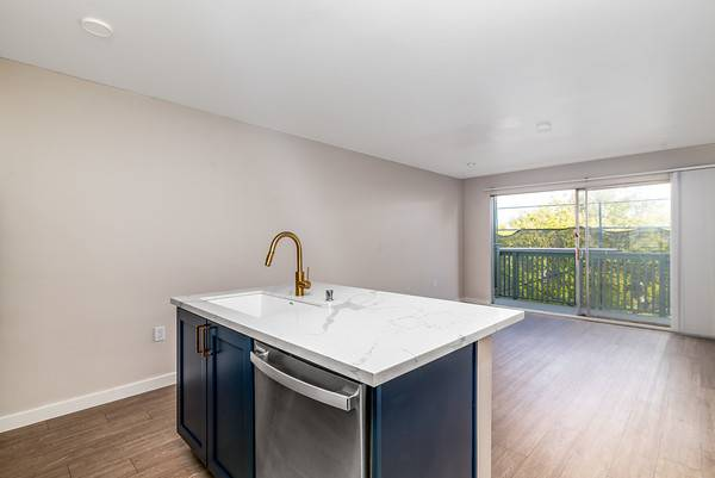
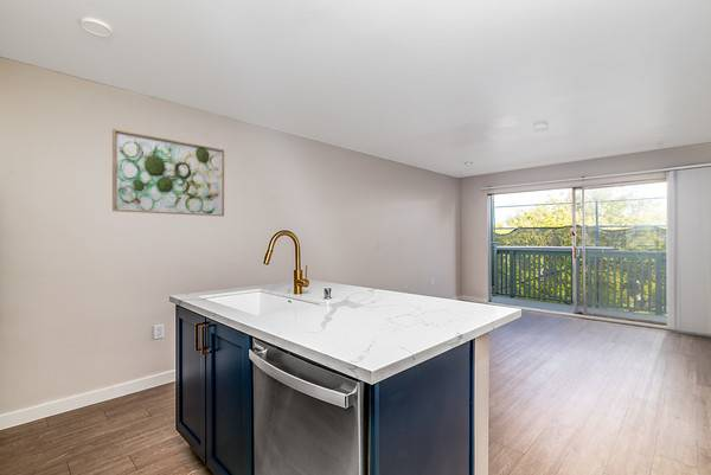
+ wall art (174, 176)
